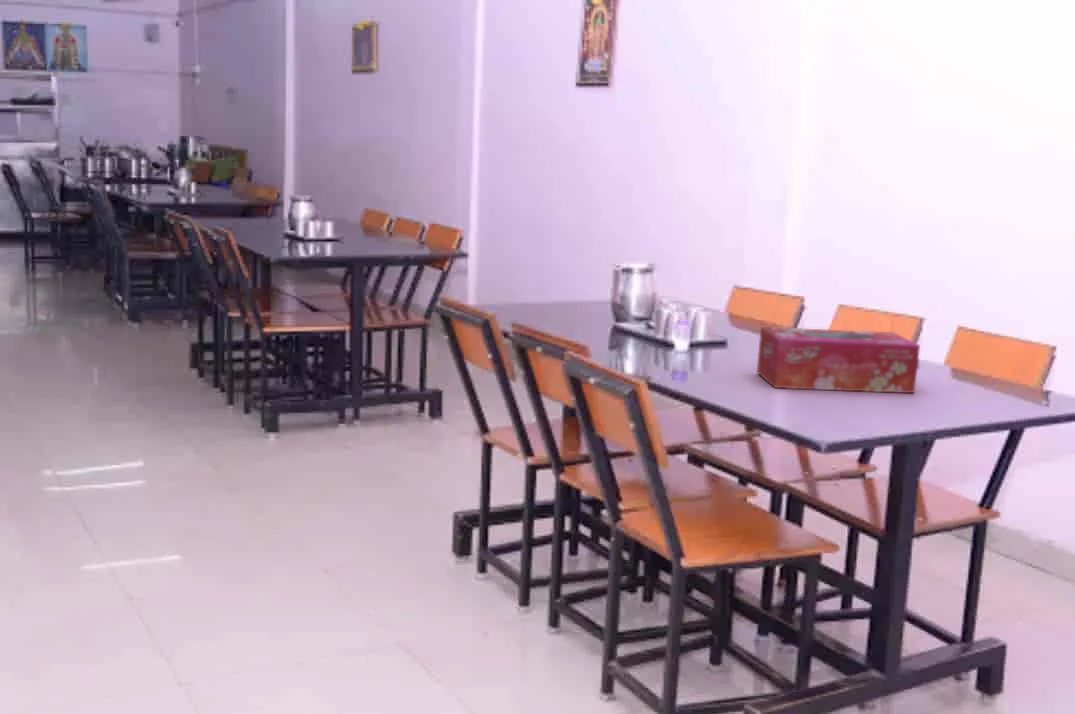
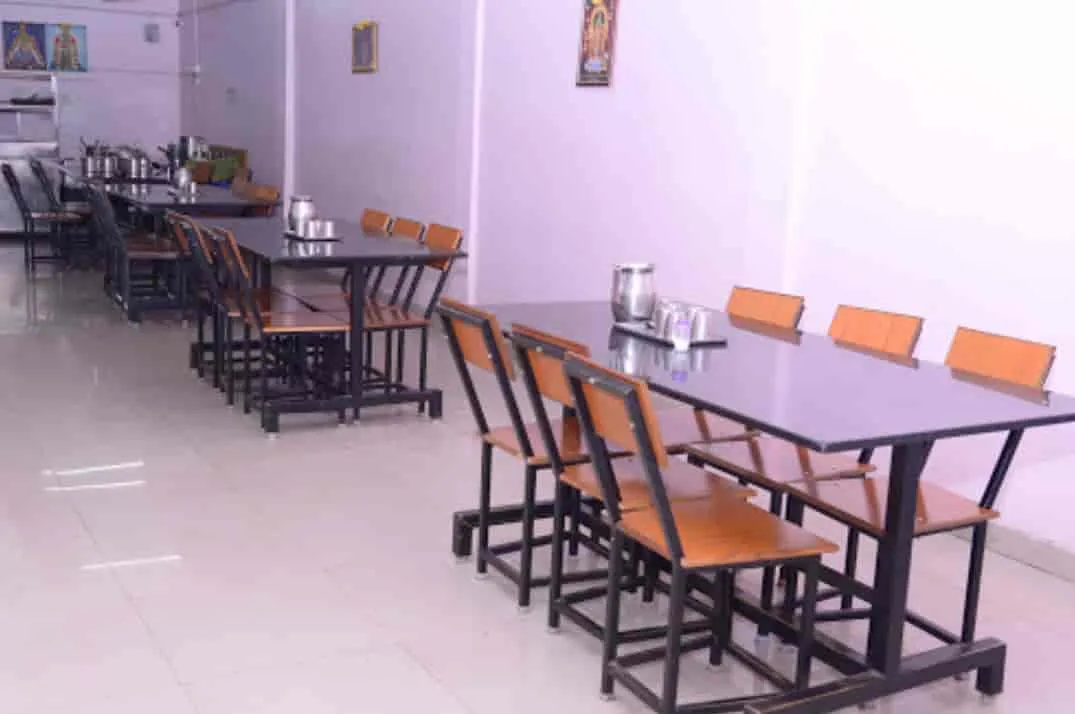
- tissue box (835, 359)
